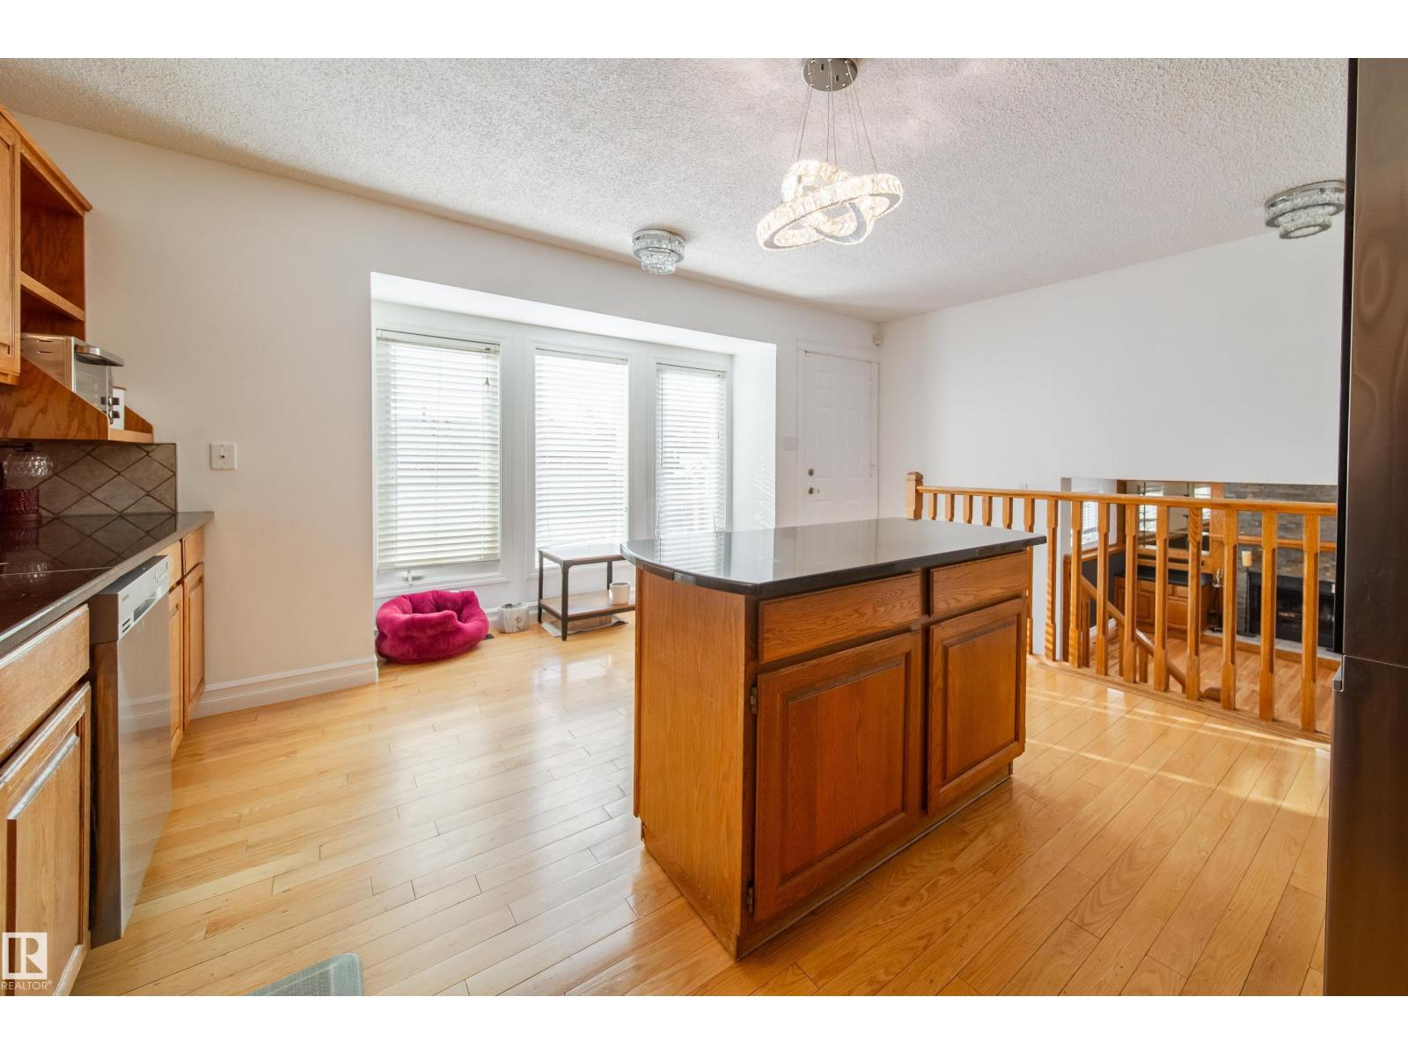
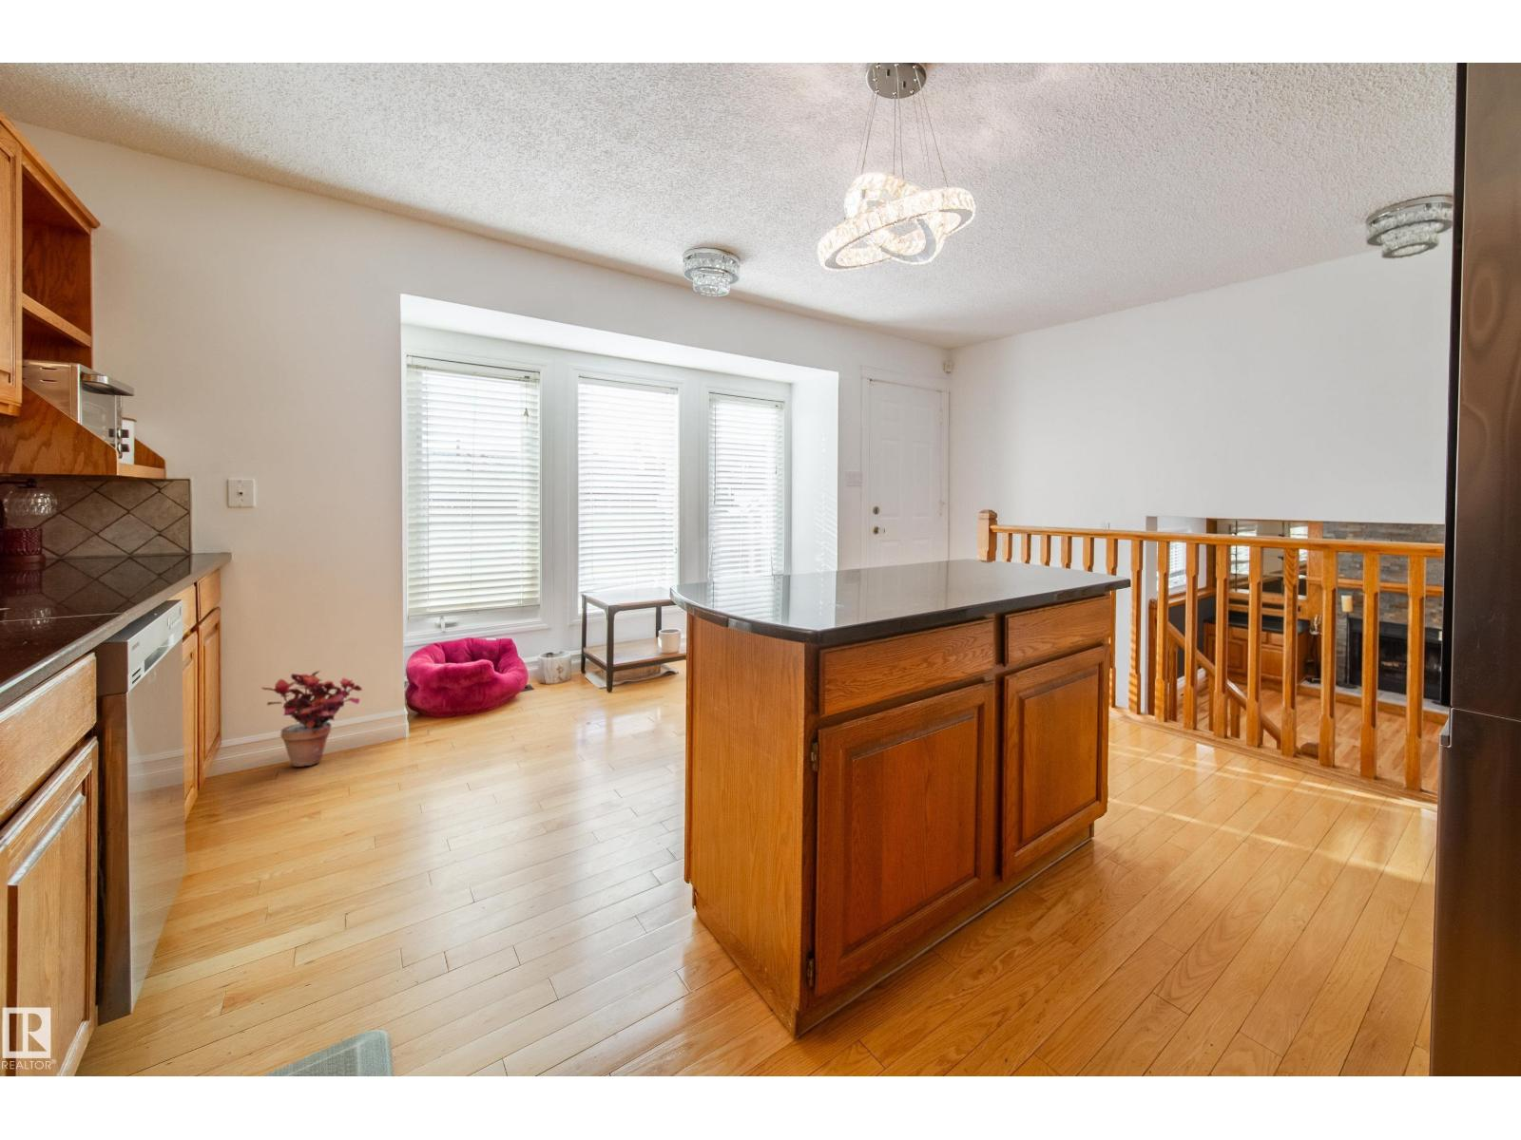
+ potted plant (314, 718)
